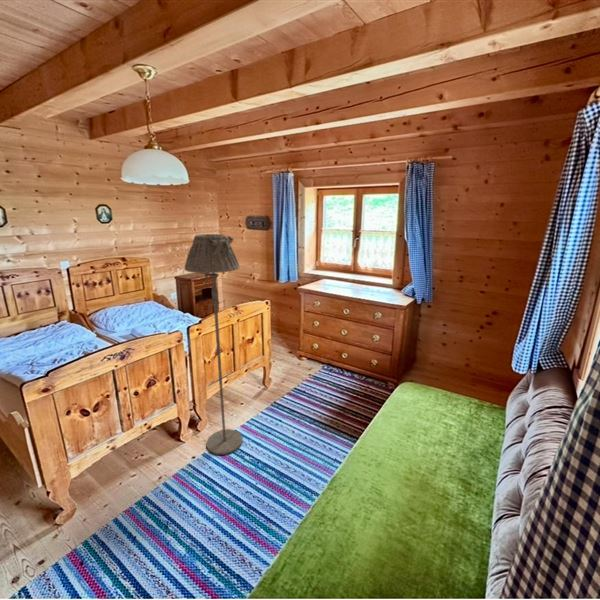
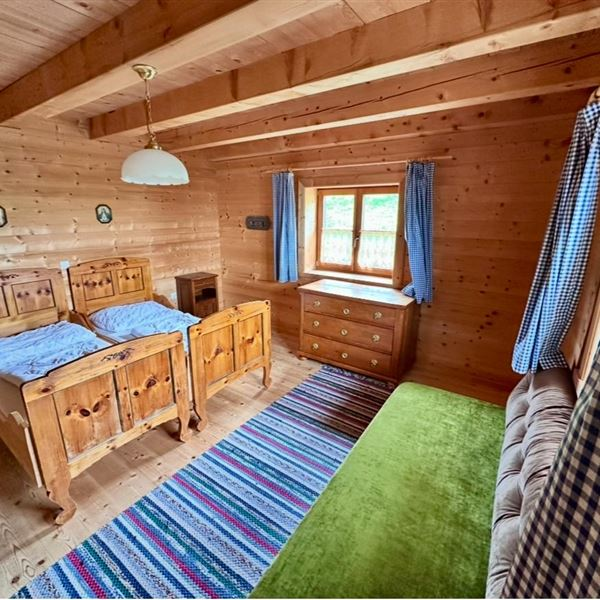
- floor lamp (218, 347)
